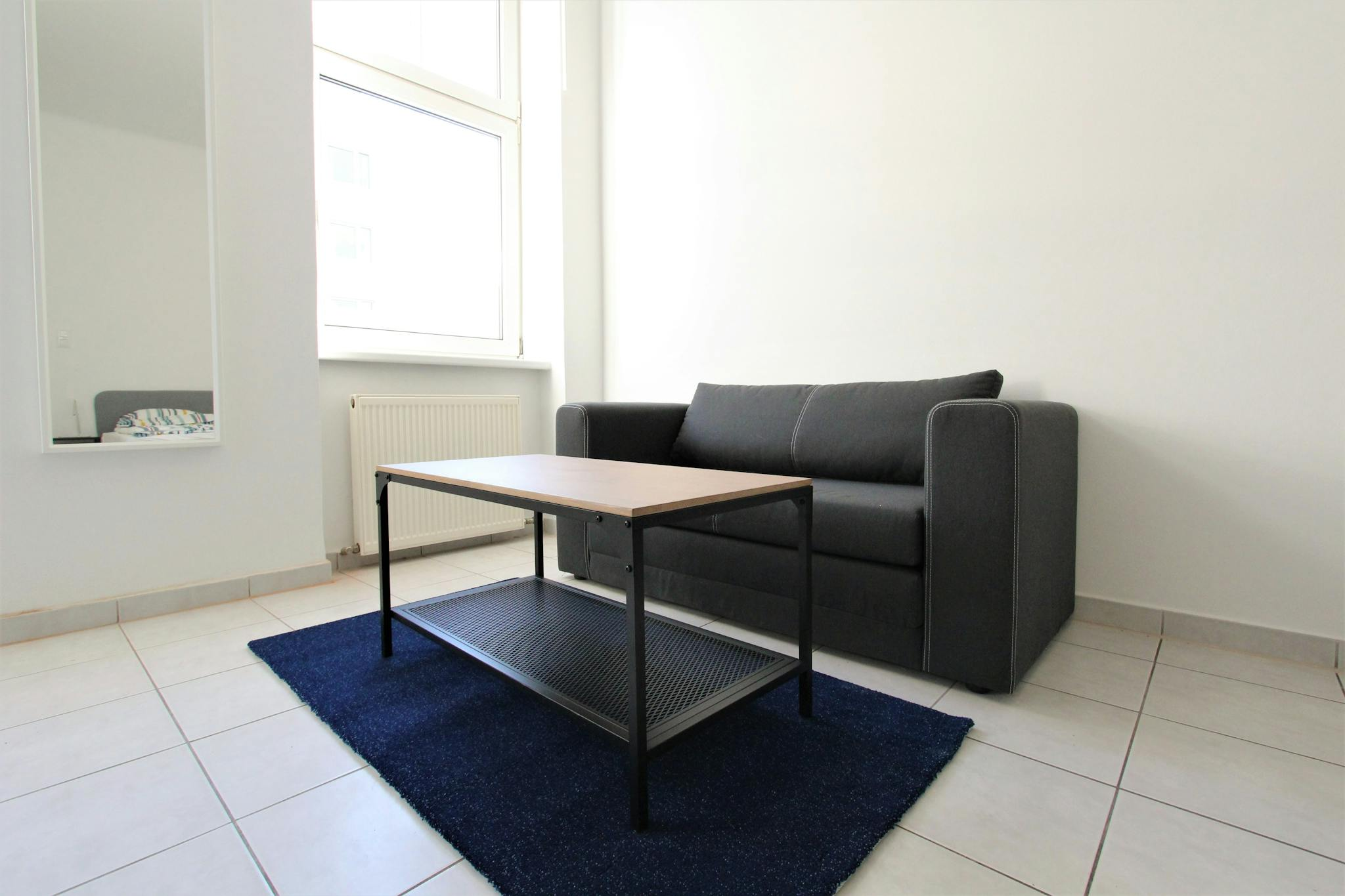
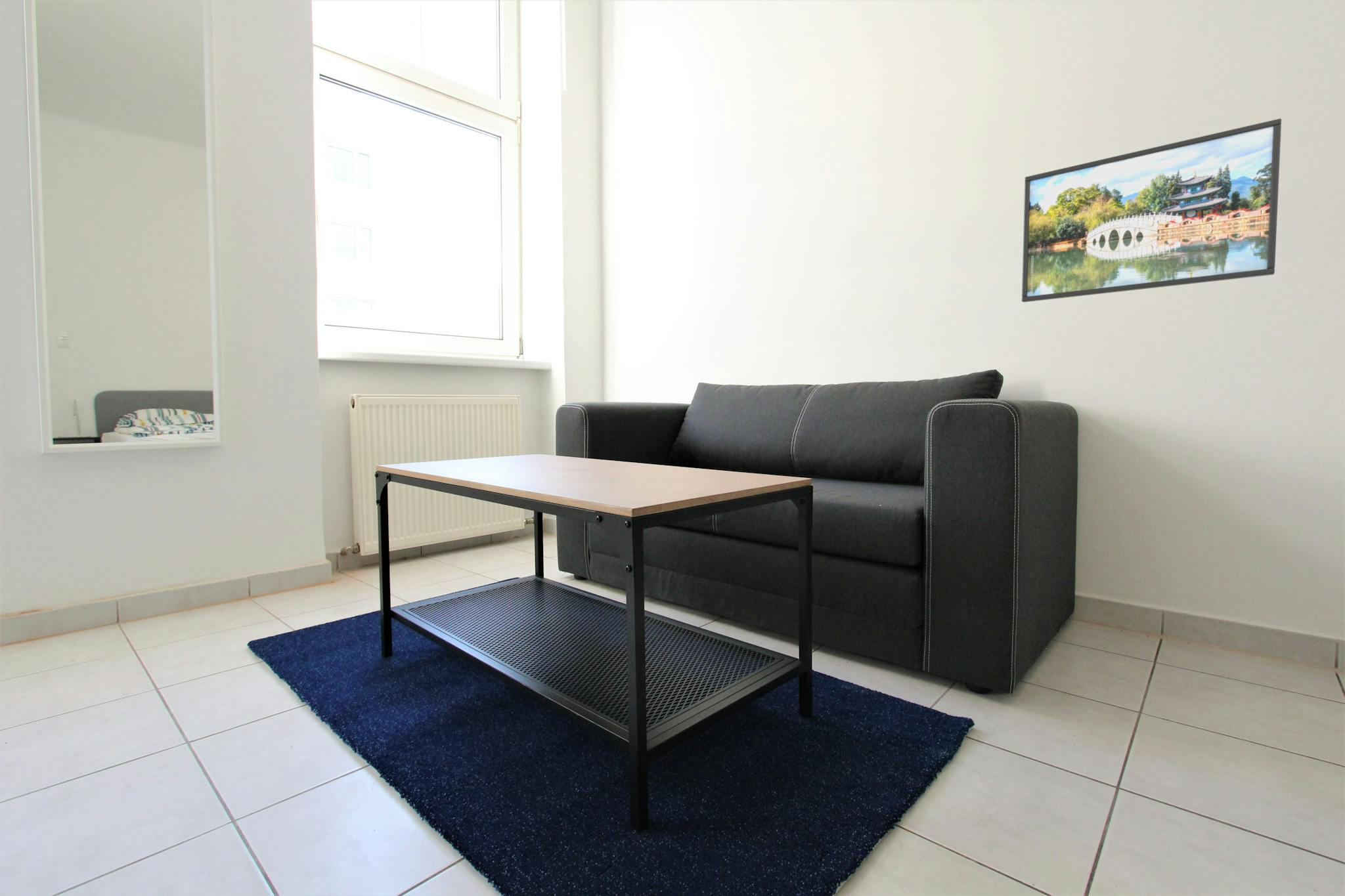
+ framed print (1137, 221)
